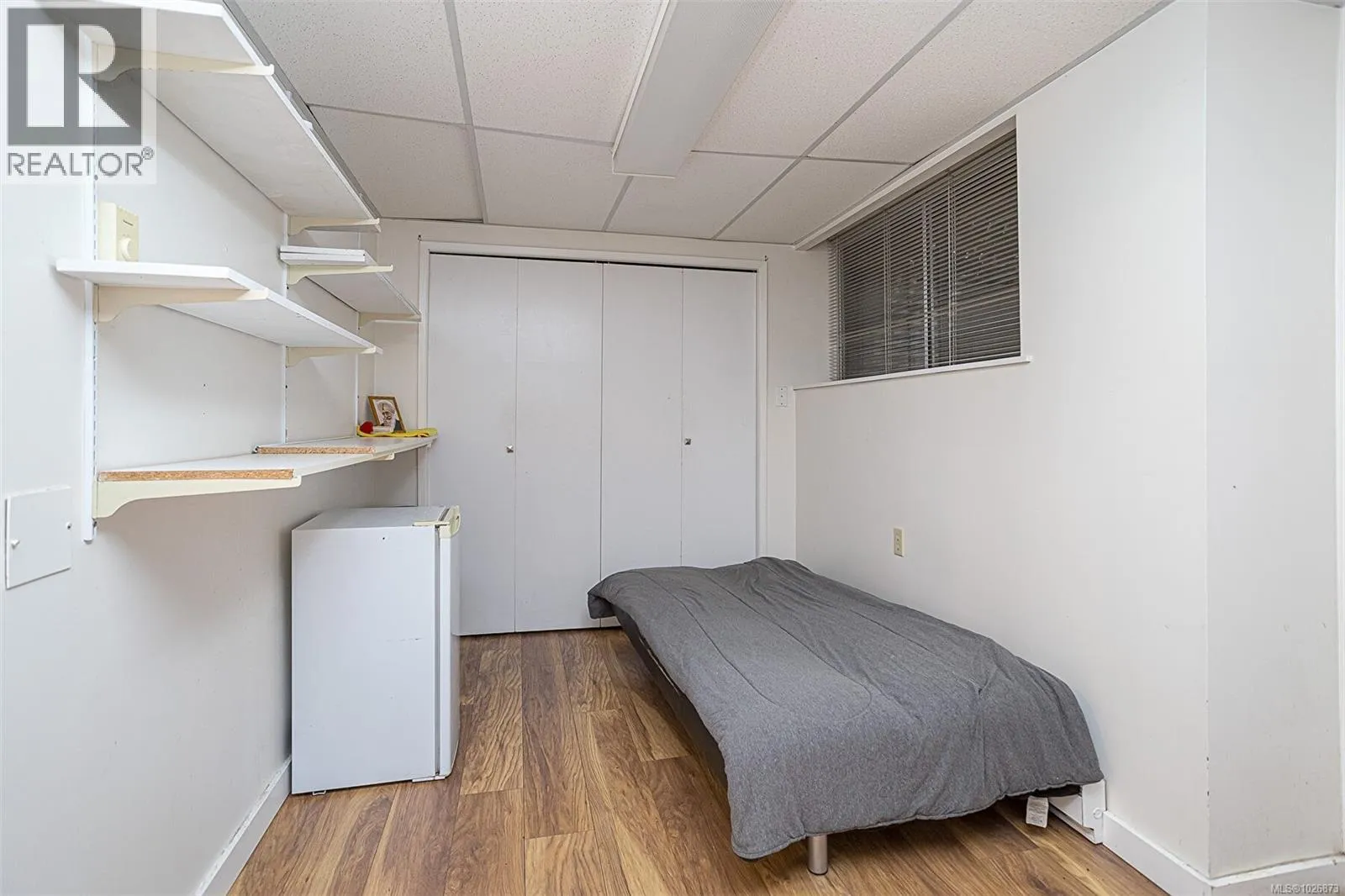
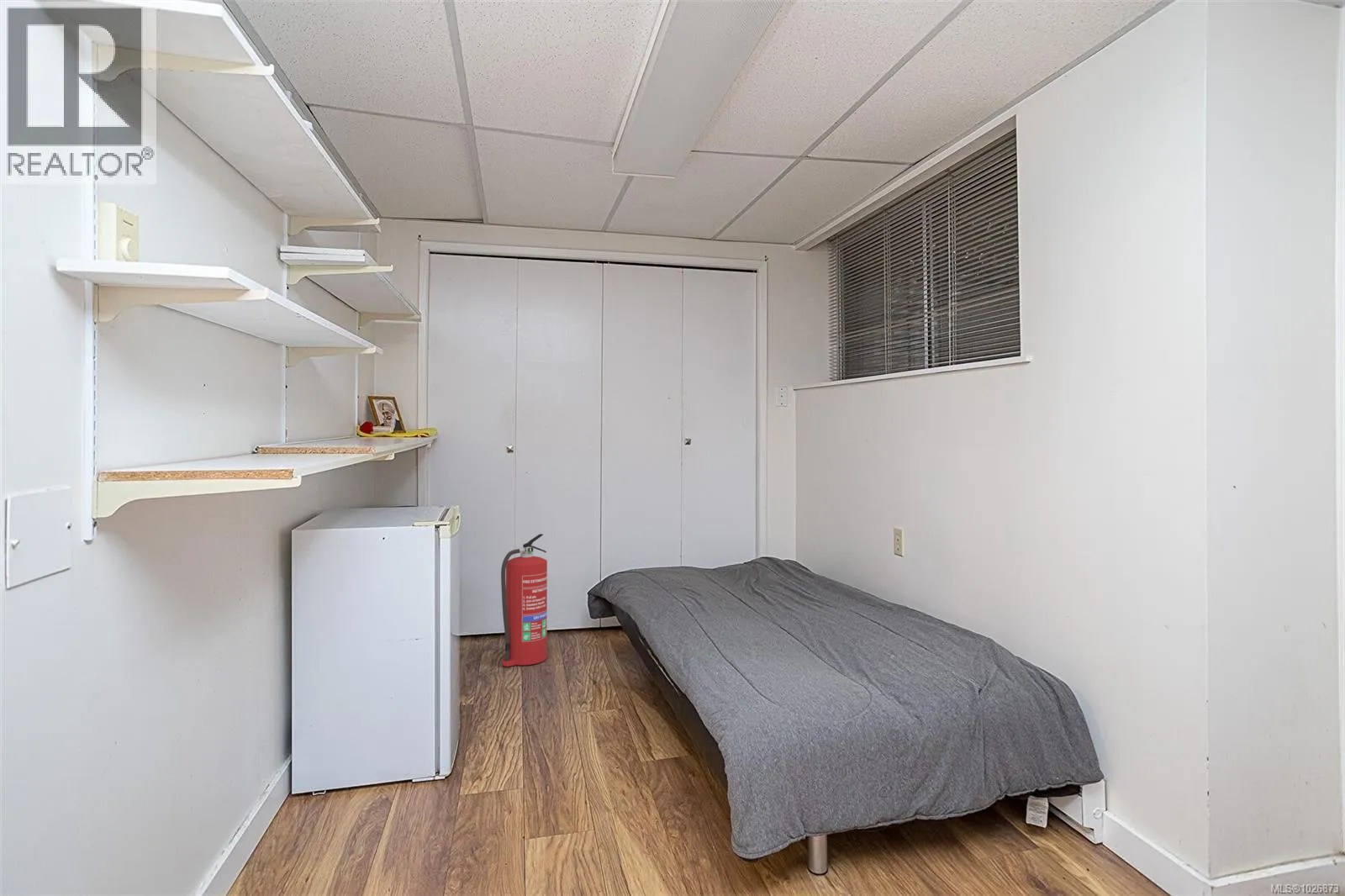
+ fire extinguisher (525, 598)
